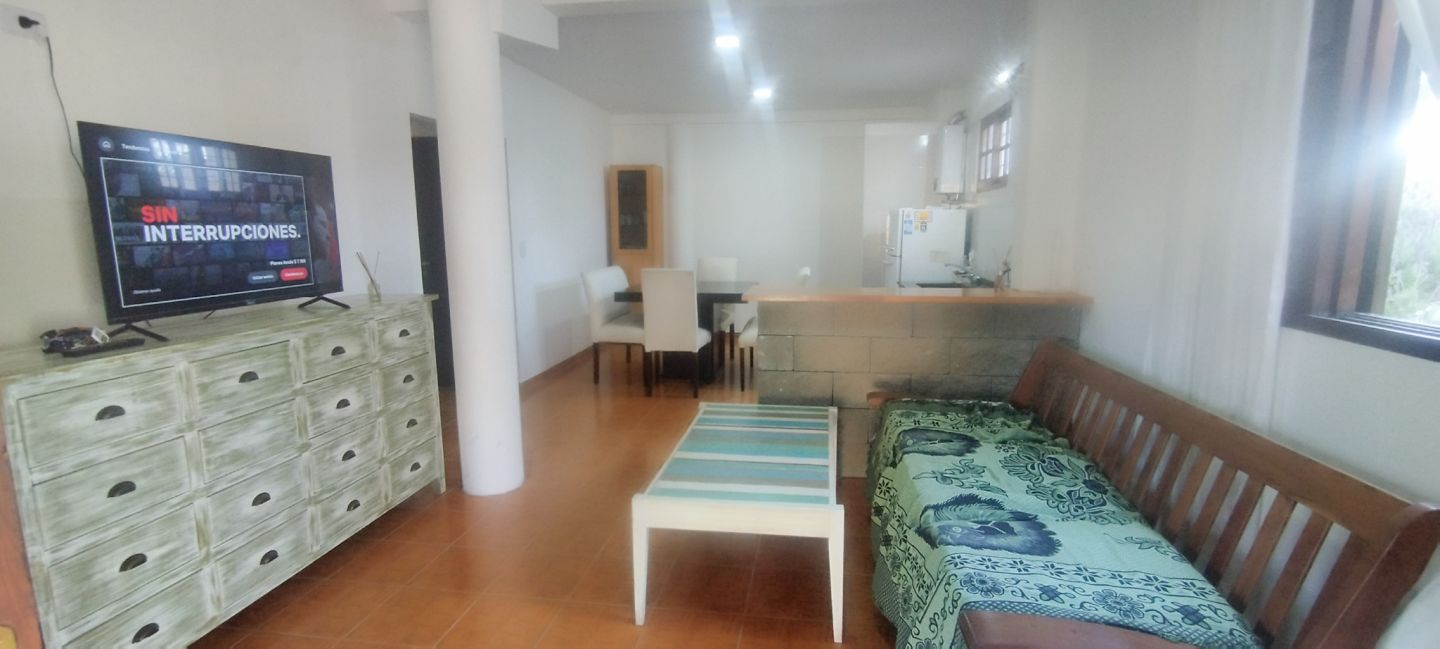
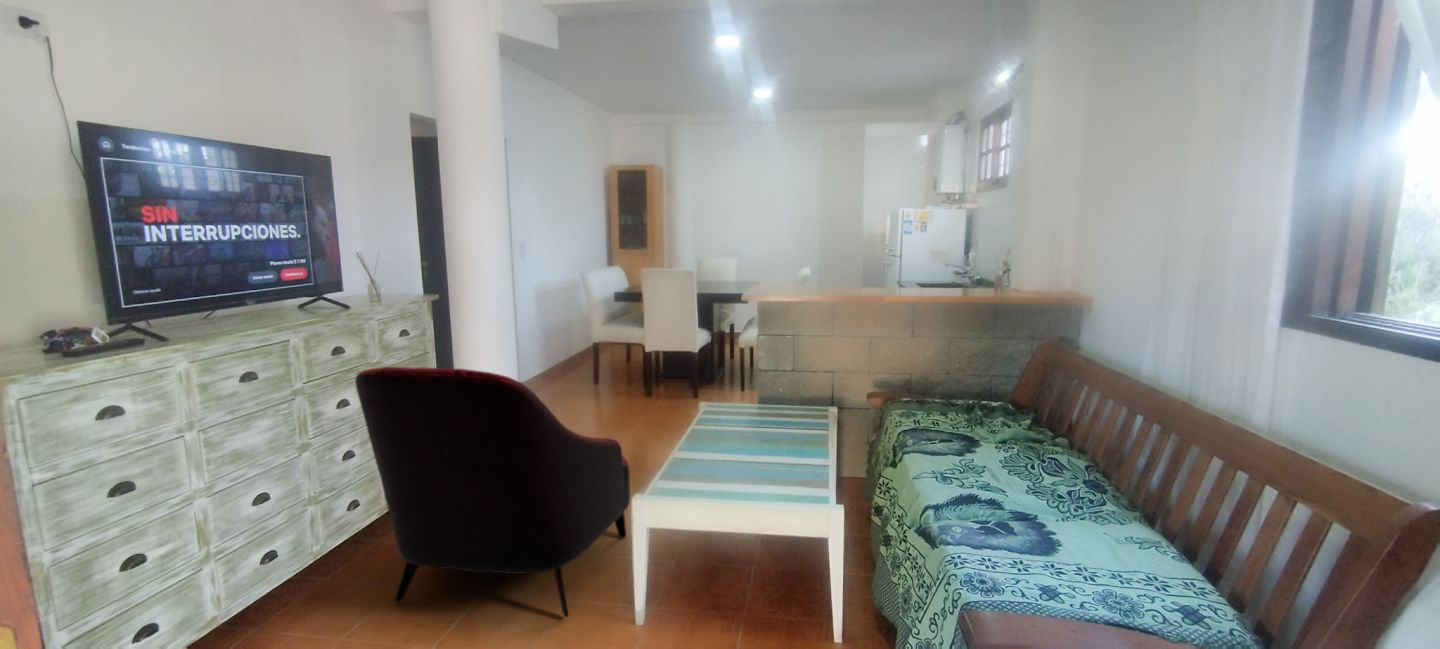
+ armchair (501, 464)
